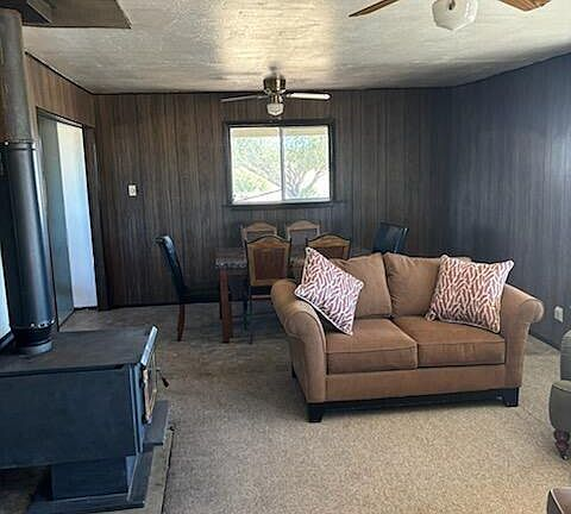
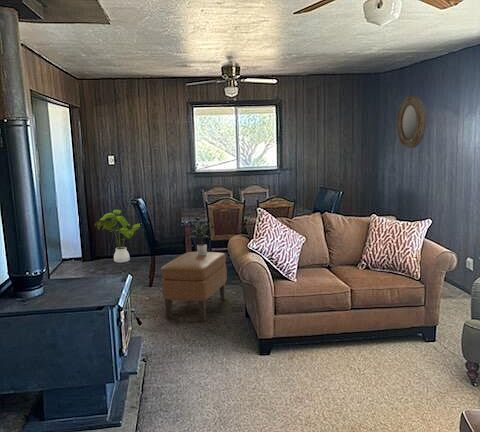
+ potted plant (200, 236)
+ ottoman (196, 283)
+ house plant (119, 236)
+ home mirror (410, 122)
